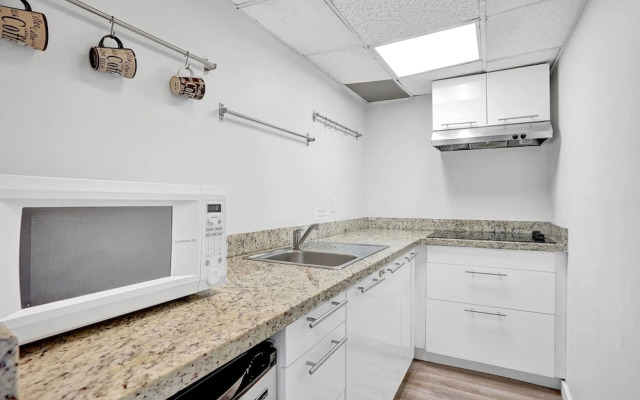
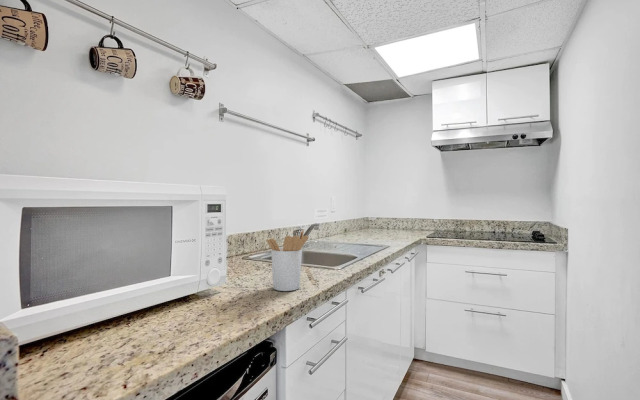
+ utensil holder (289, 260)
